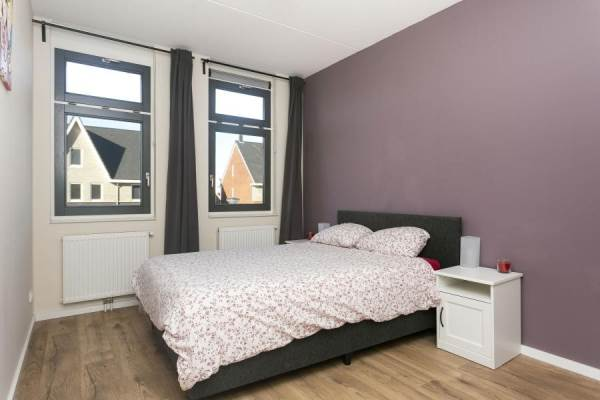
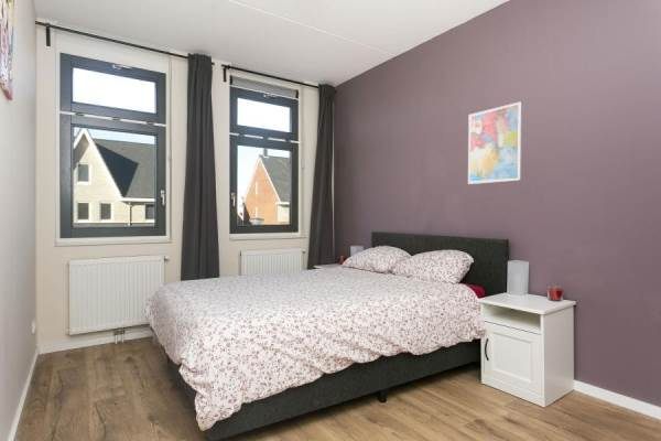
+ wall art (494, 146)
